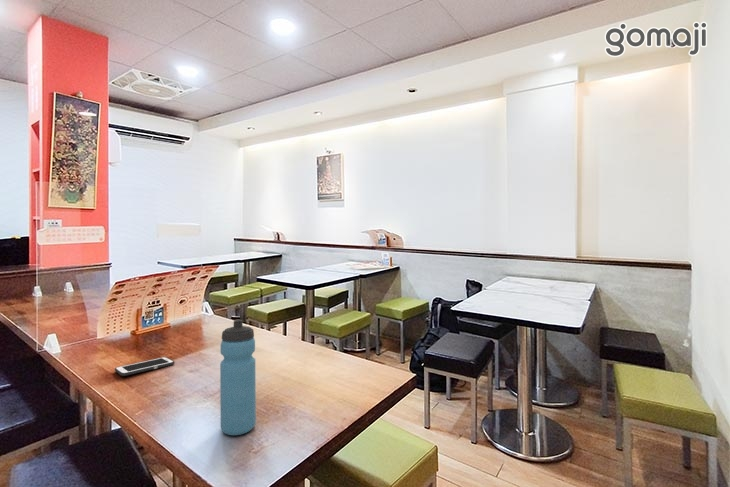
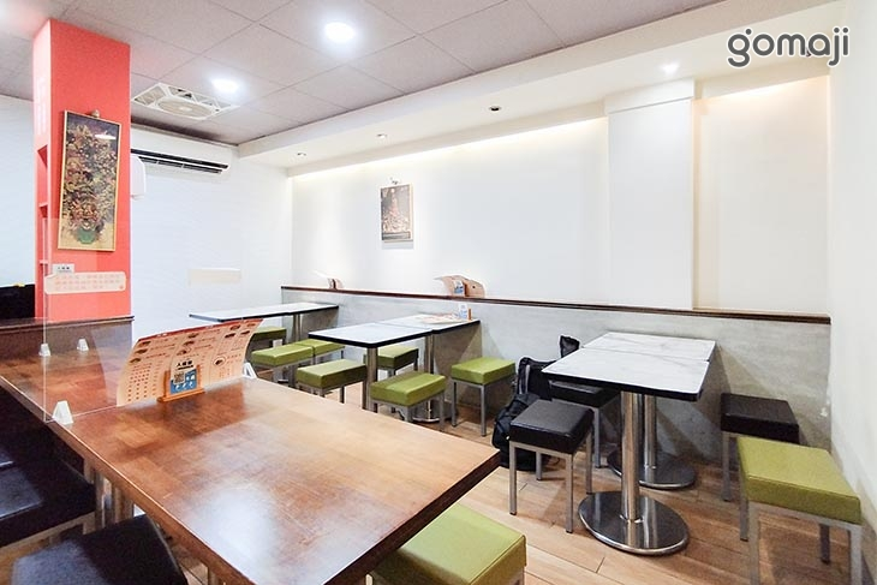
- water bottle (238, 374)
- cell phone (145, 366)
